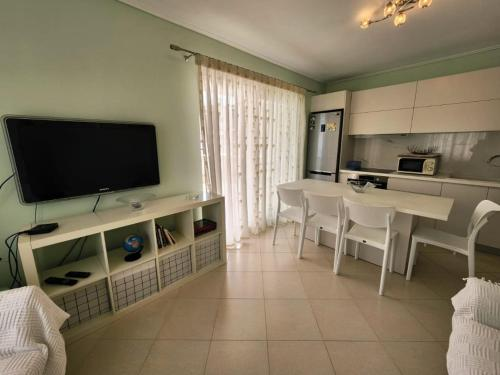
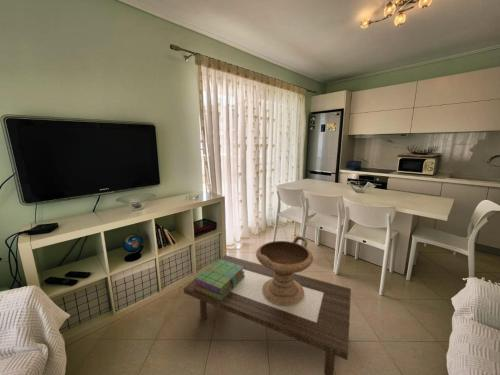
+ coffee table (266, 306)
+ decorative bowl (283, 268)
+ stack of books (220, 276)
